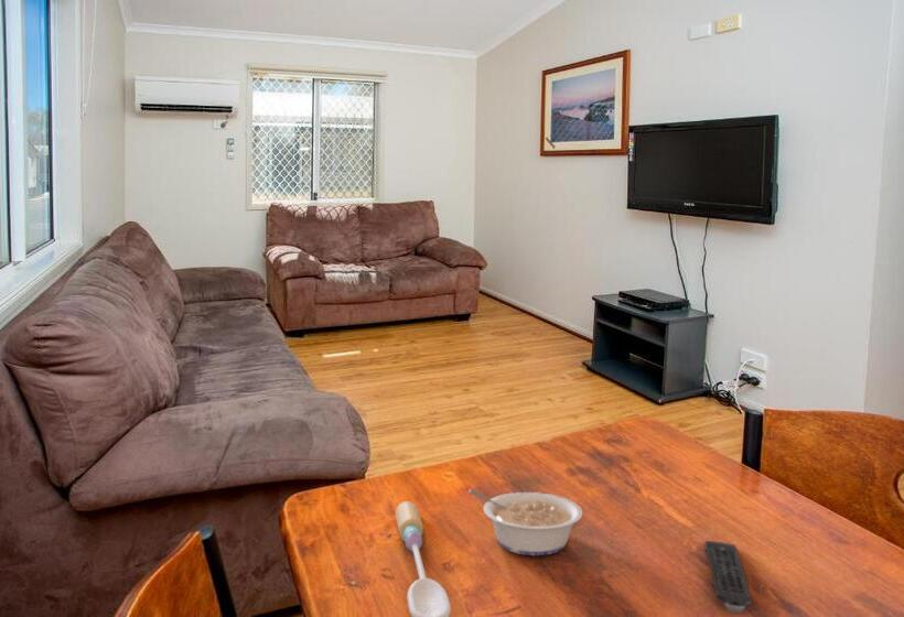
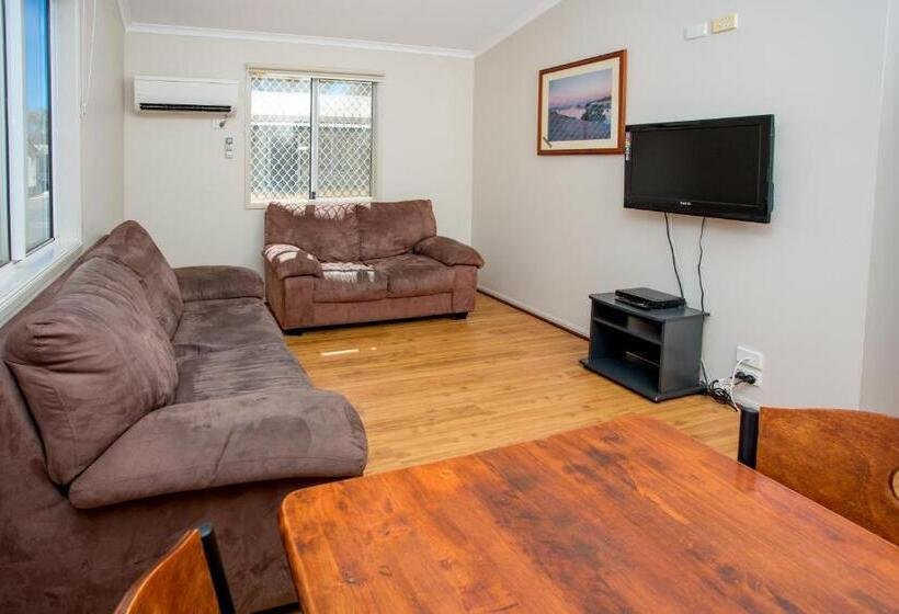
- legume (528, 522)
- remote control (728, 573)
- spoon (417, 555)
